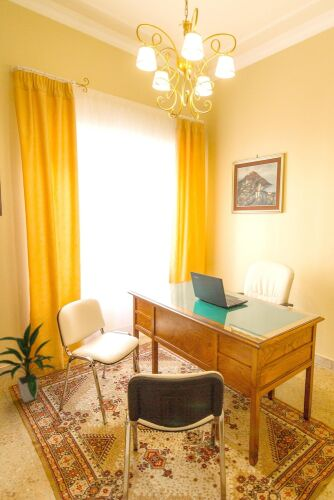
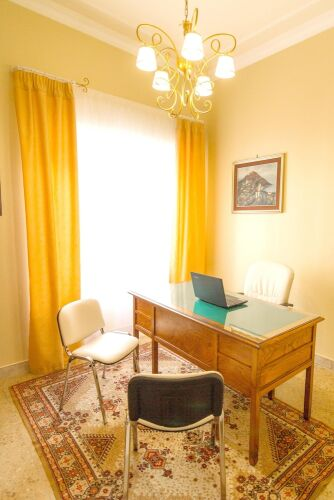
- indoor plant (26, 363)
